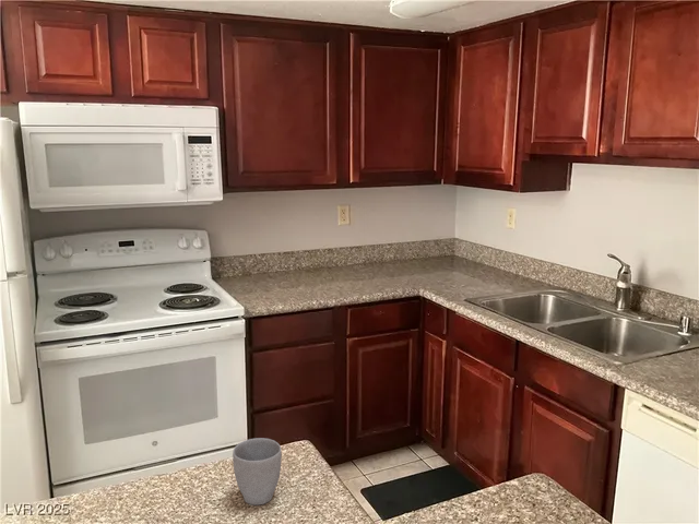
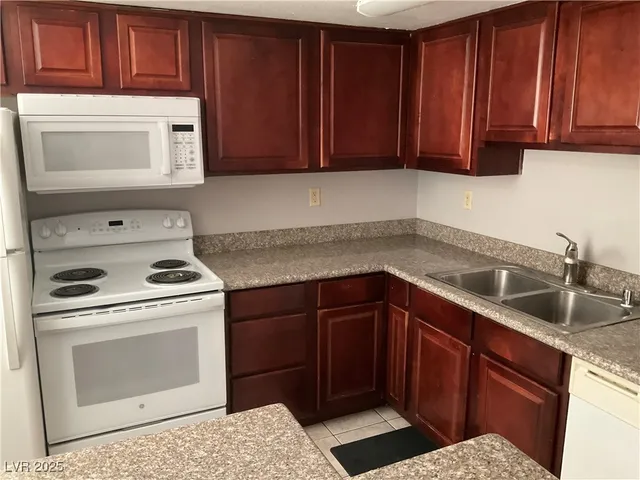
- mug (256, 468)
